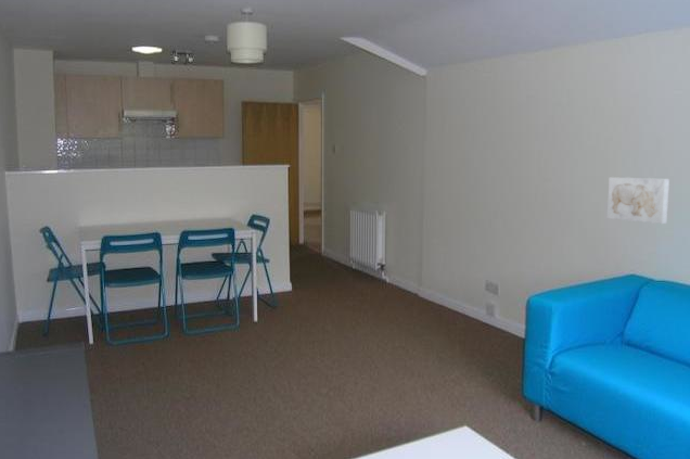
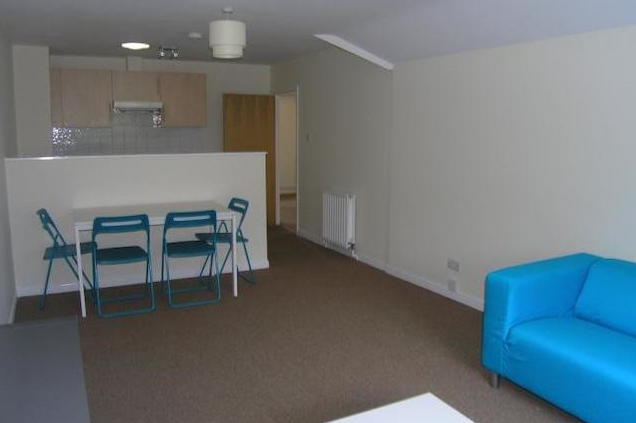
- wall art (636, 199)
